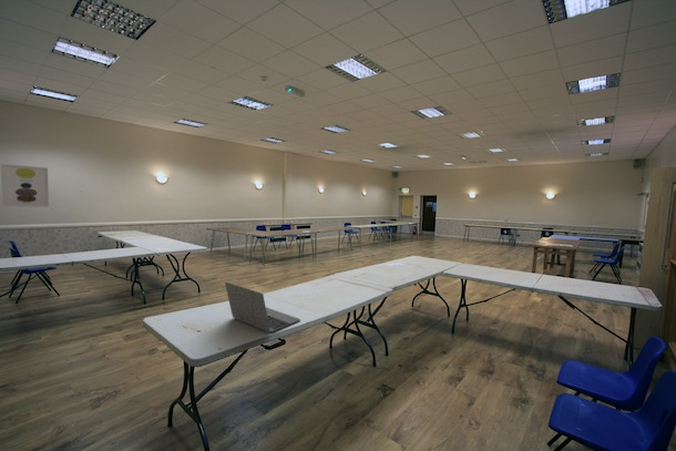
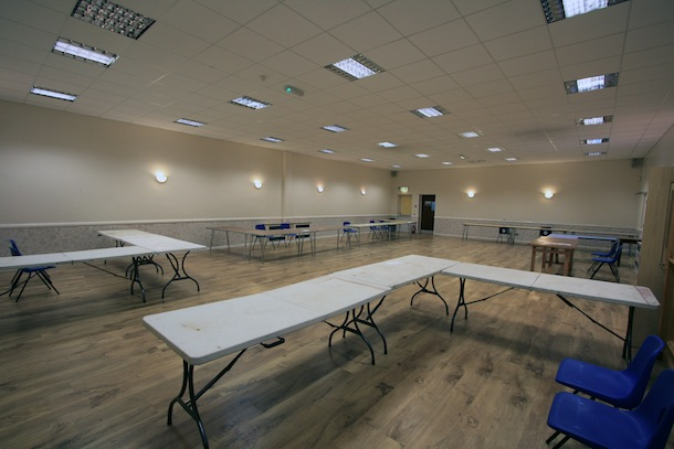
- laptop (263, 301)
- wall art (25, 186)
